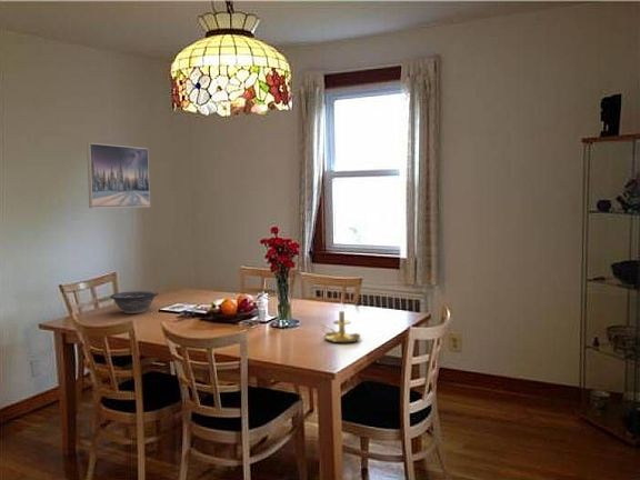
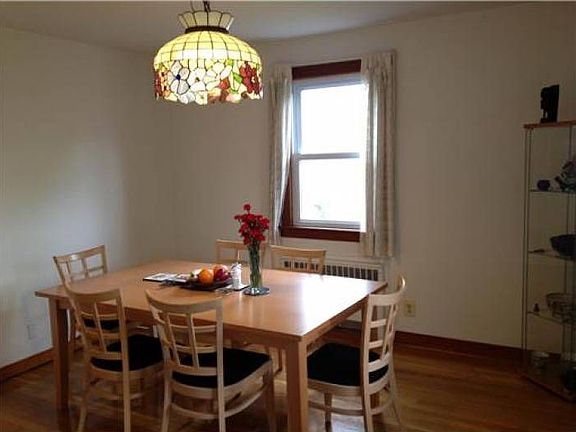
- candle holder (339, 320)
- decorative bowl (134, 302)
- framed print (120, 177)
